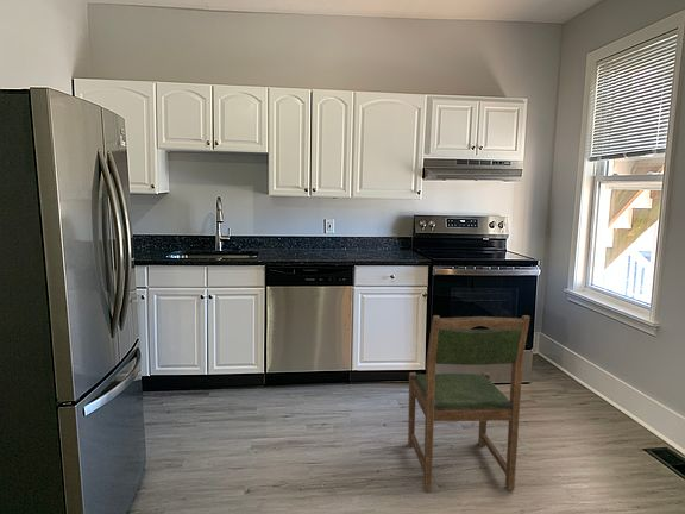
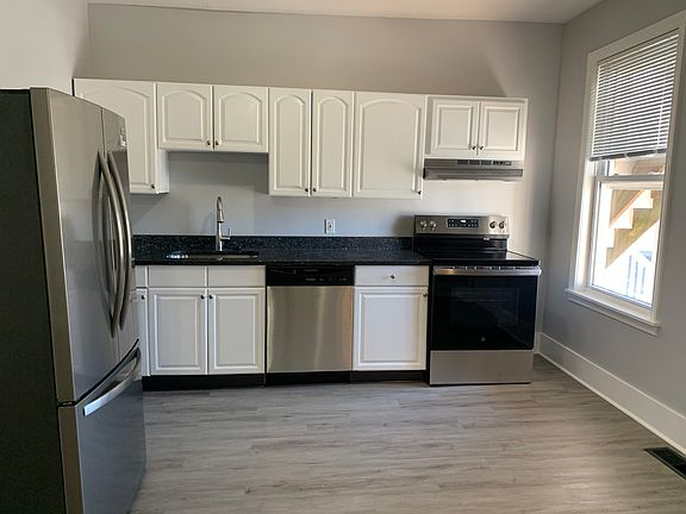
- dining chair (461, 388)
